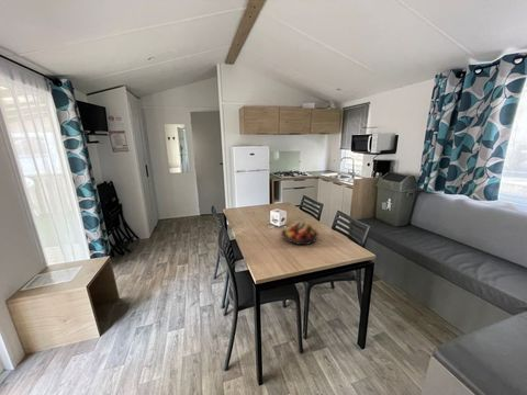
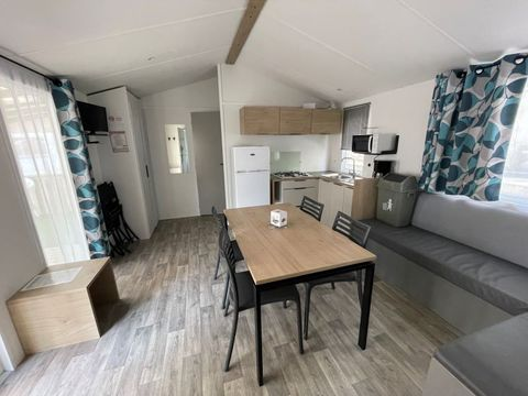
- fruit bowl (299, 230)
